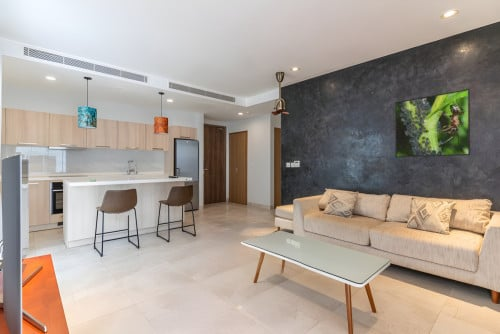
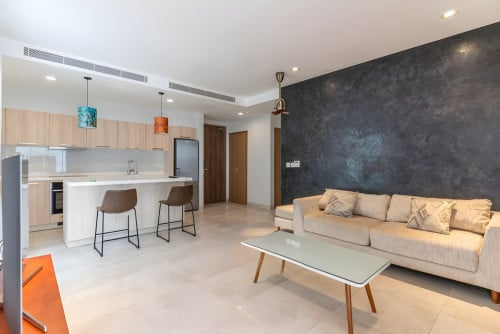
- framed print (429, 126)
